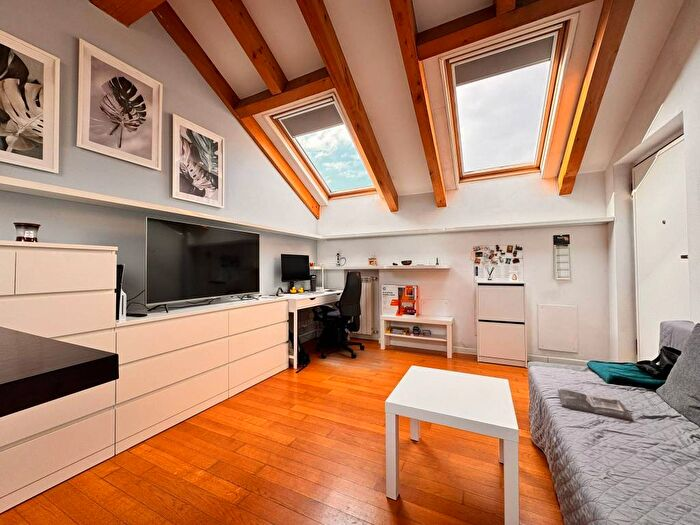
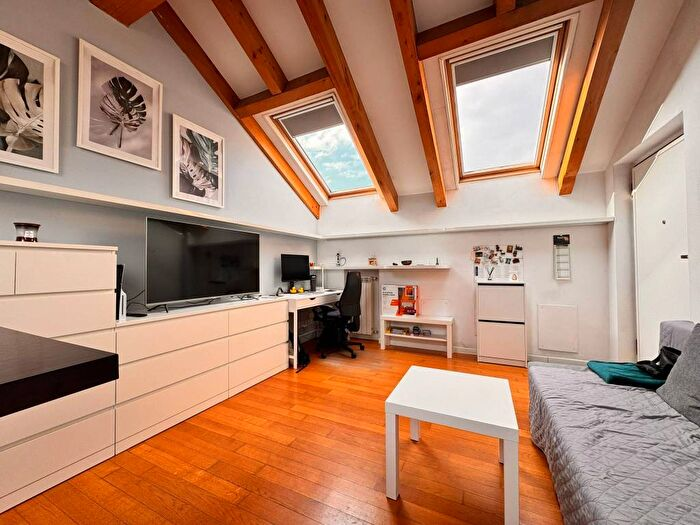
- magazine (591, 402)
